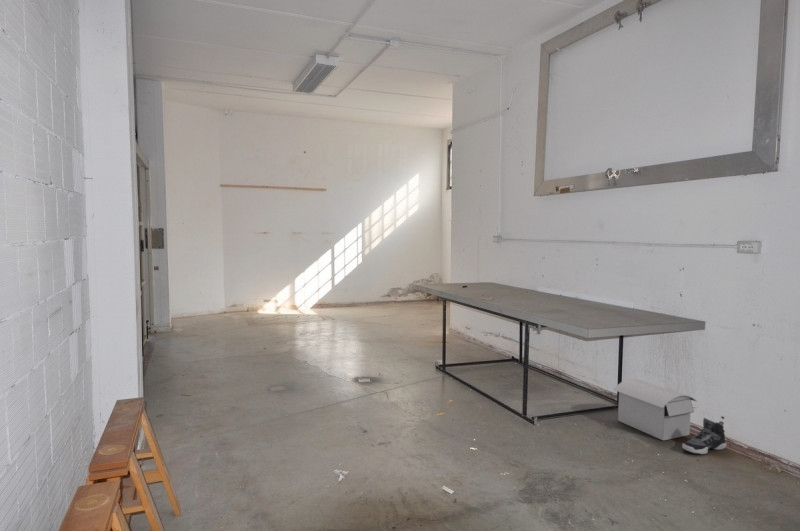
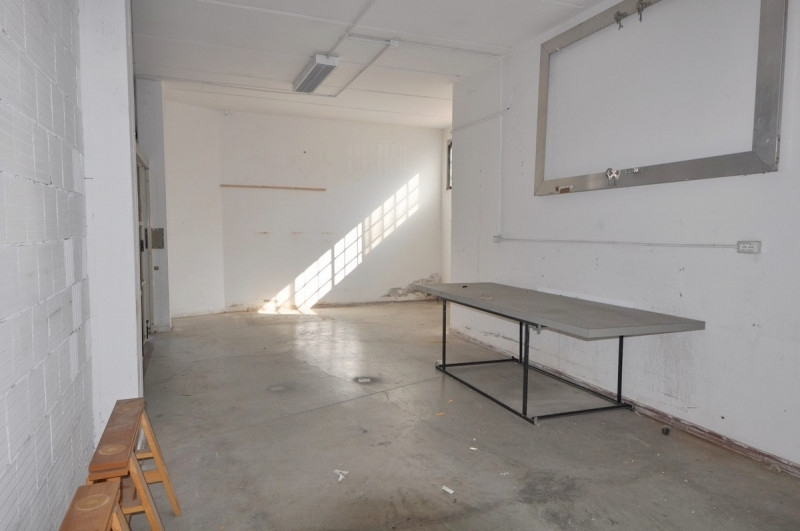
- sneaker (703, 434)
- cardboard box (650, 406)
